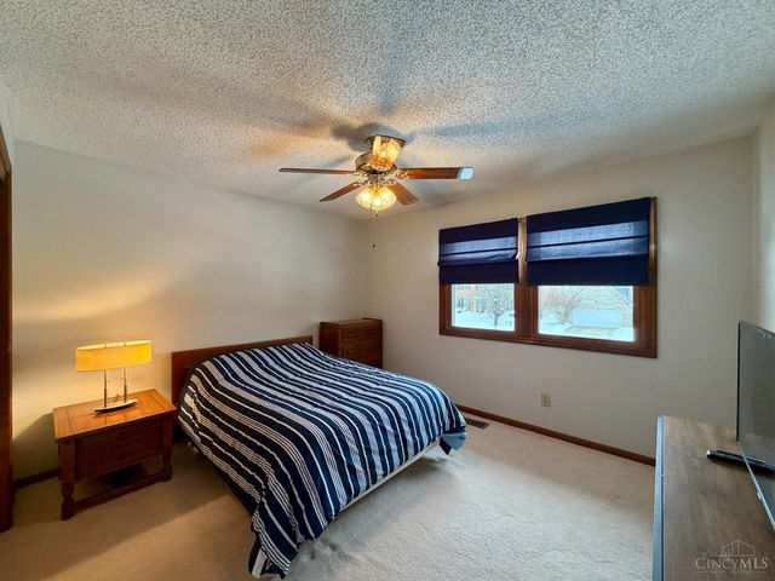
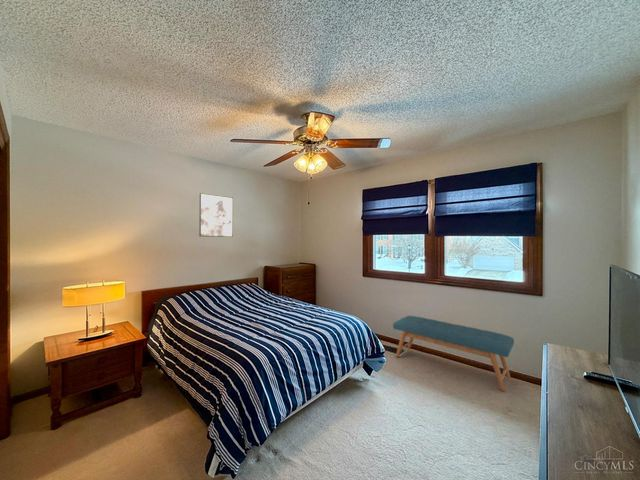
+ bench (448, 346)
+ wall art (217, 216)
